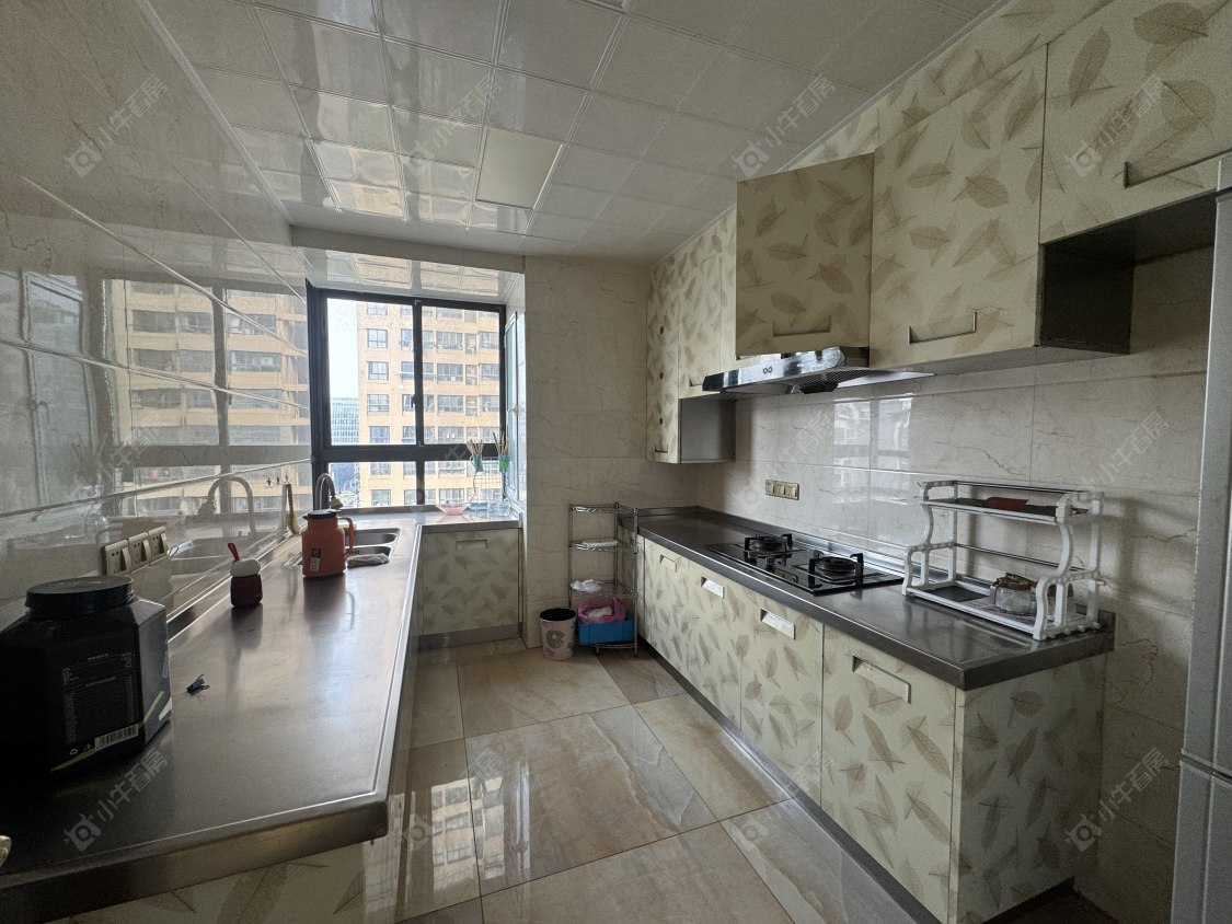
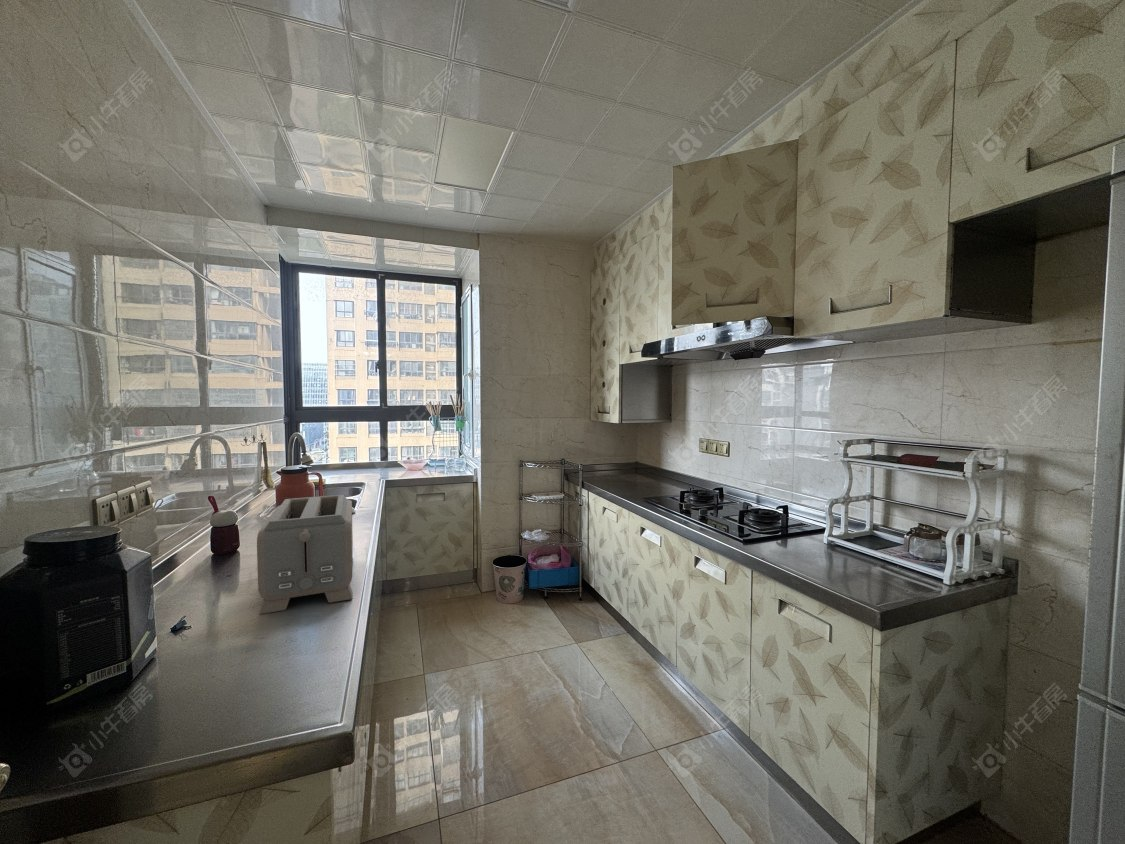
+ toaster (311, 546)
